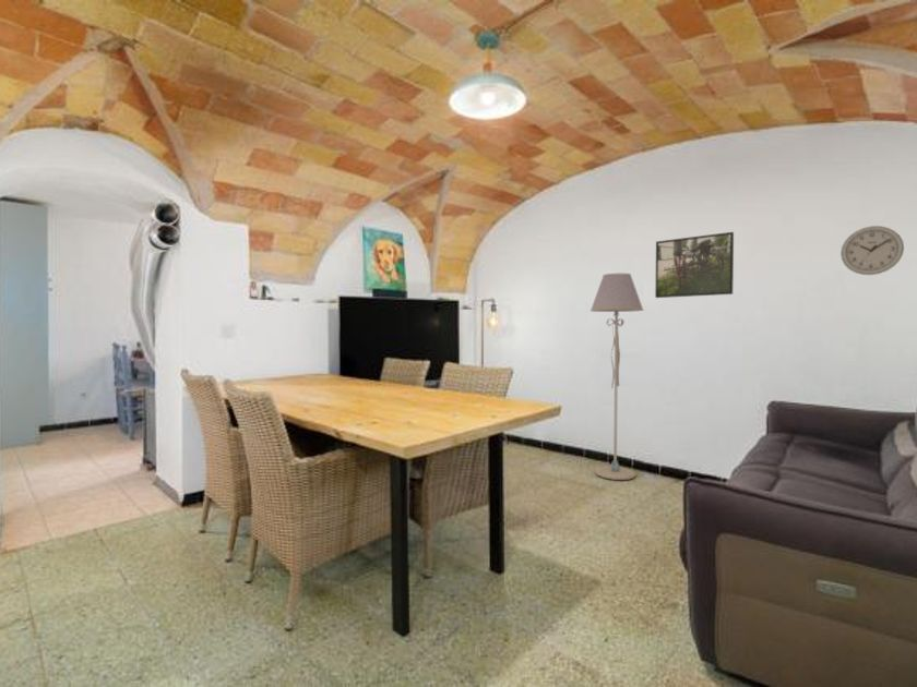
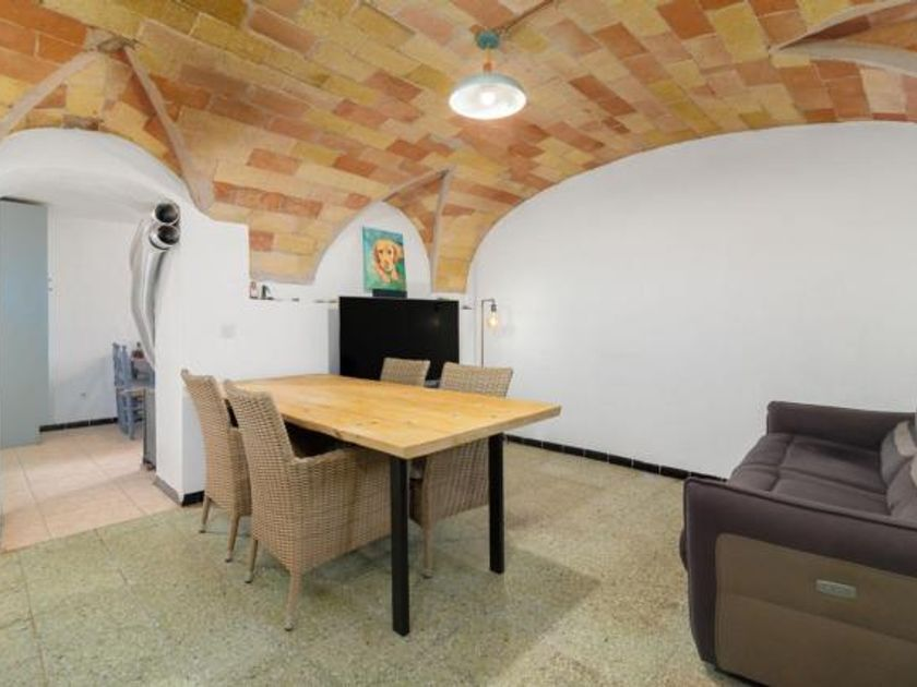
- floor lamp (616, 375)
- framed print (692, 266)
- wall clock (871, 250)
